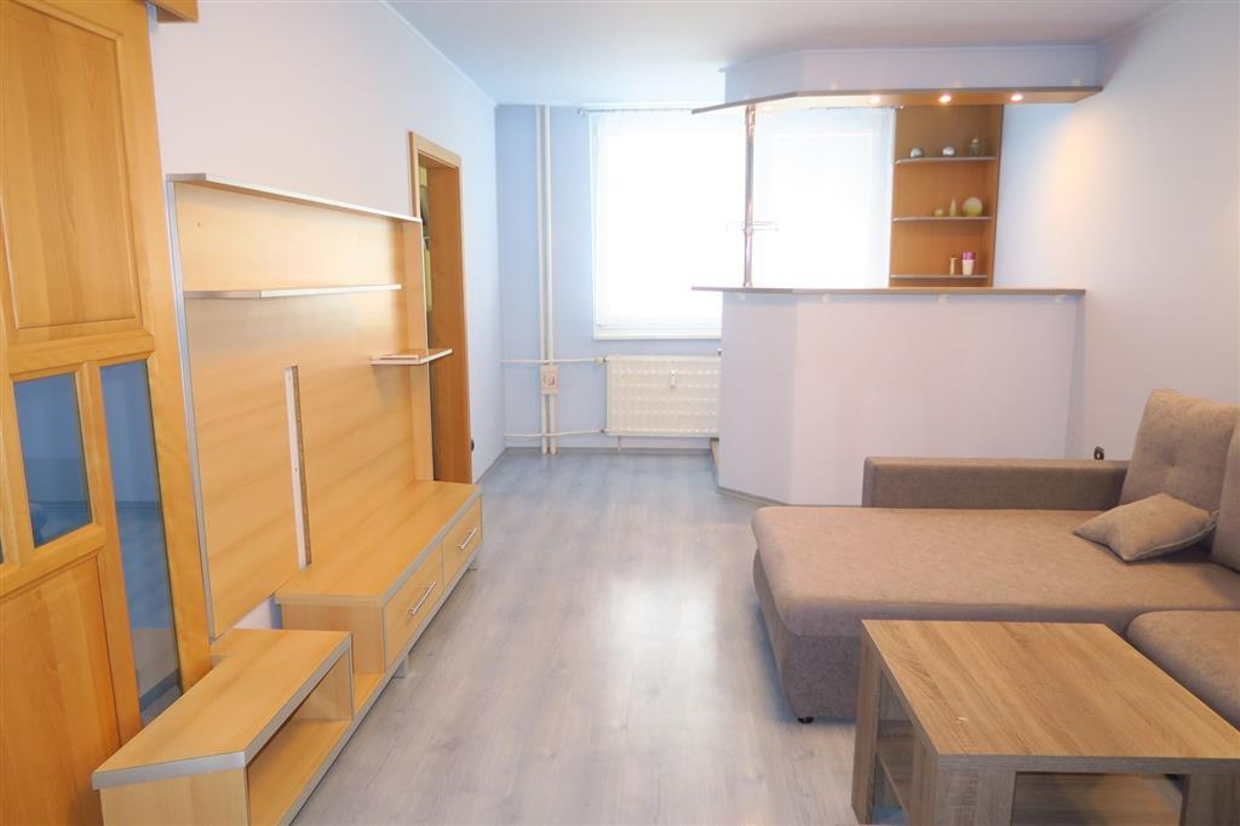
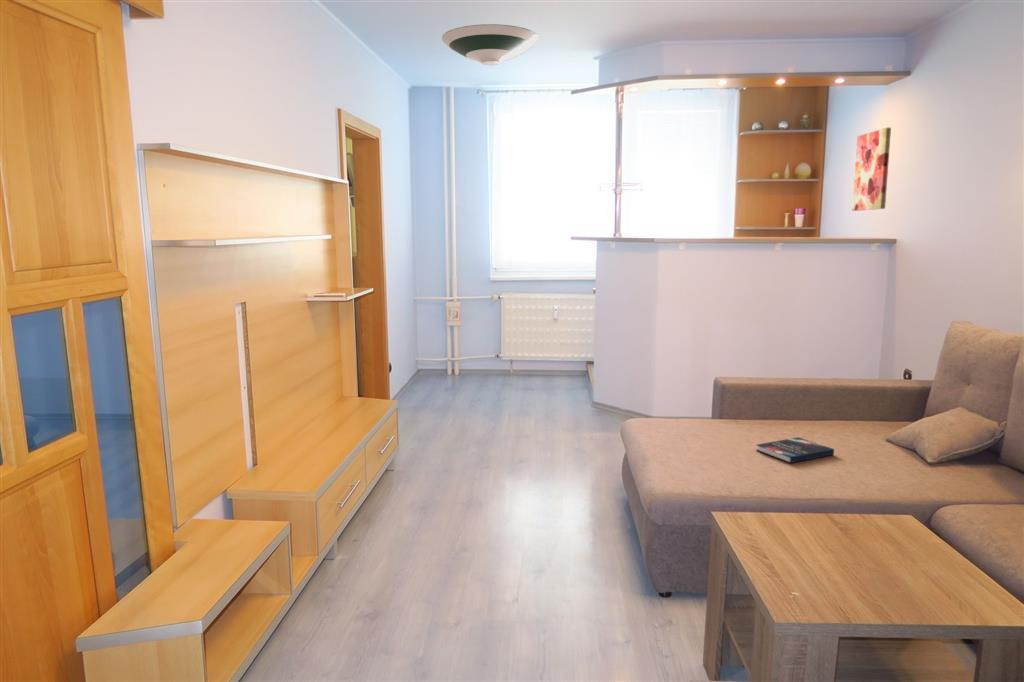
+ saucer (490, 51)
+ hardback book (794, 449)
+ wall art (870, 171)
